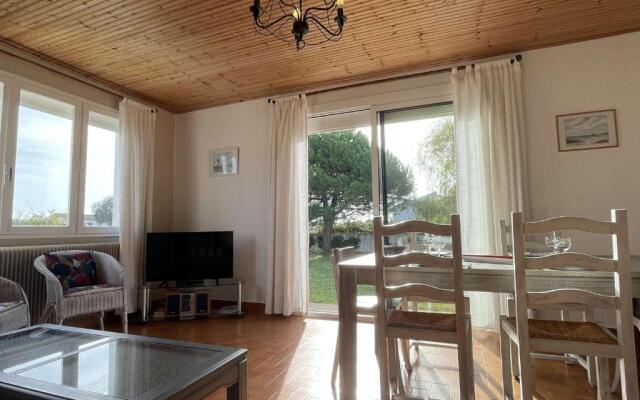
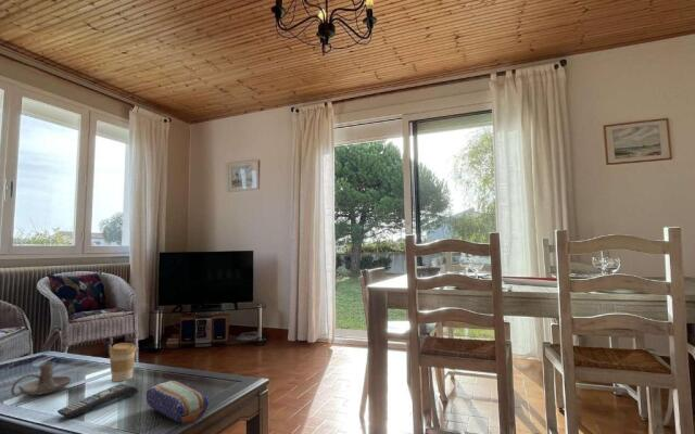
+ coffee cup (122, 361)
+ candle holder (41, 379)
+ remote control (100, 399)
+ pencil case (176, 399)
